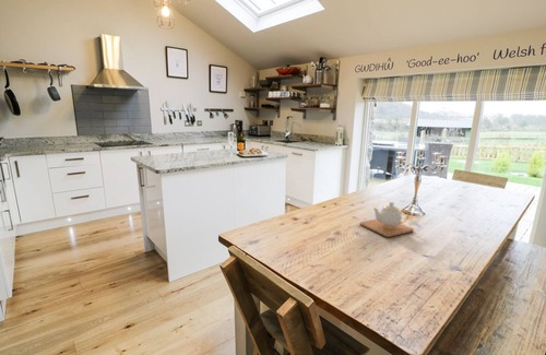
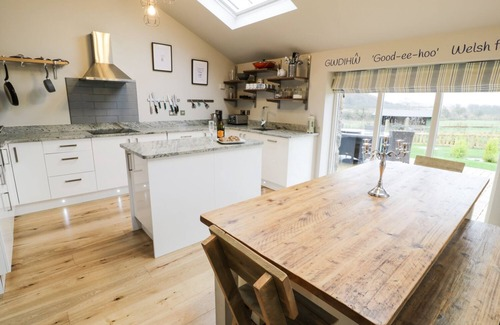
- teapot (387, 214)
